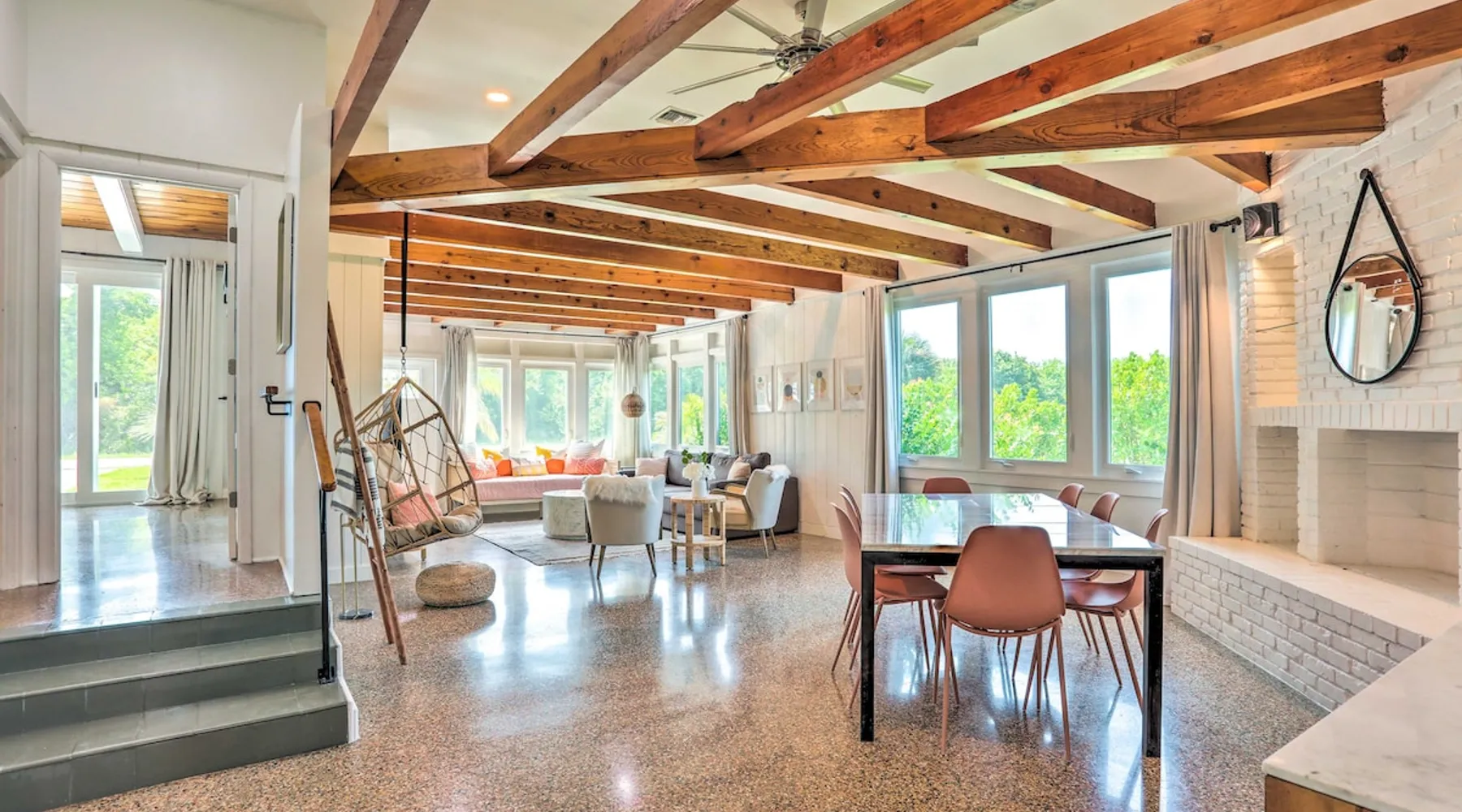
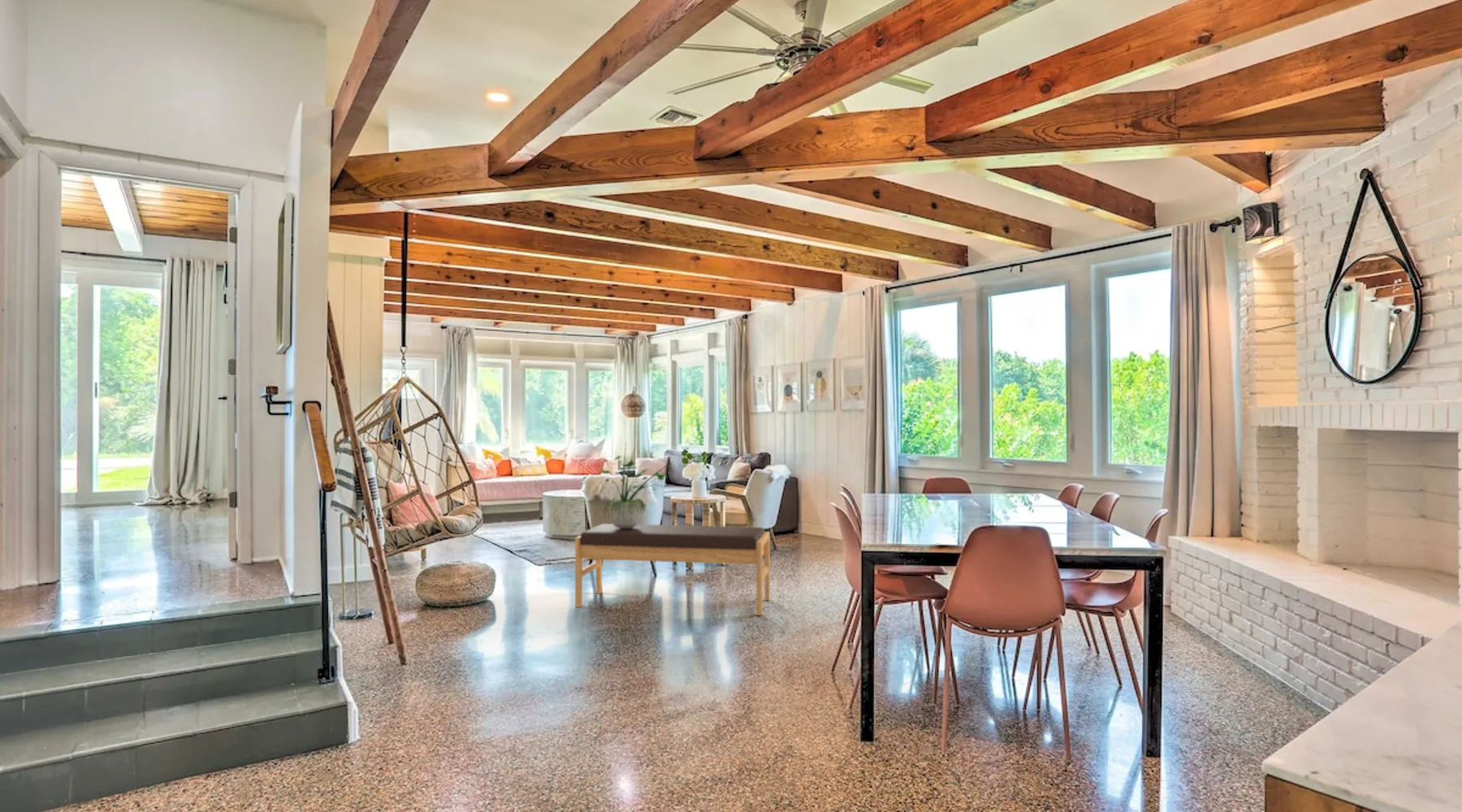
+ bench (674, 561)
+ potted plant (639, 485)
